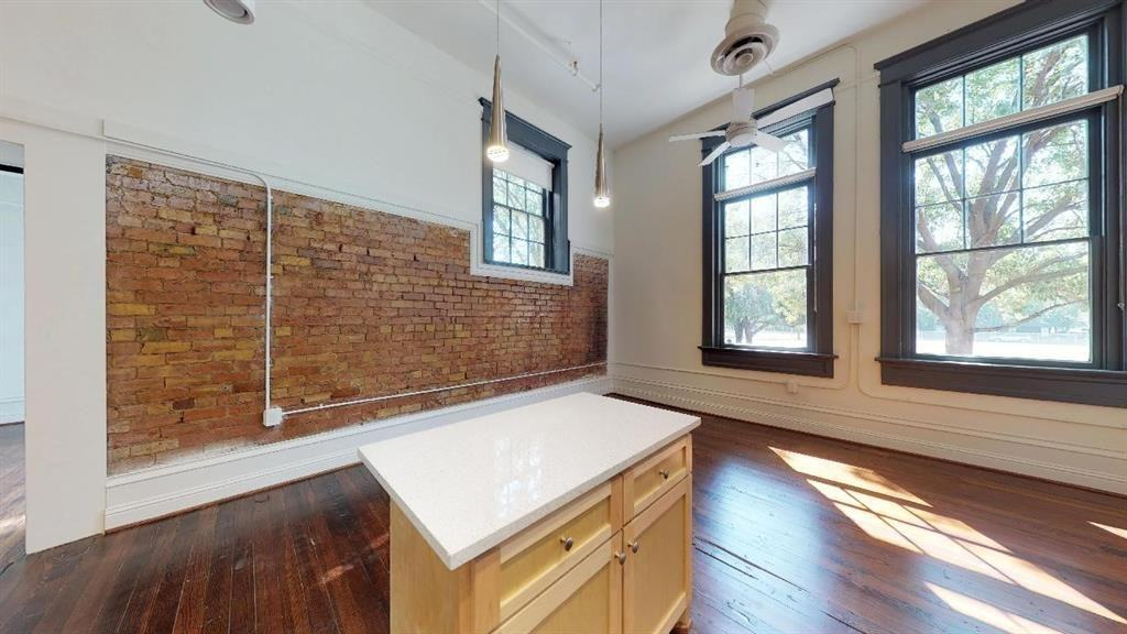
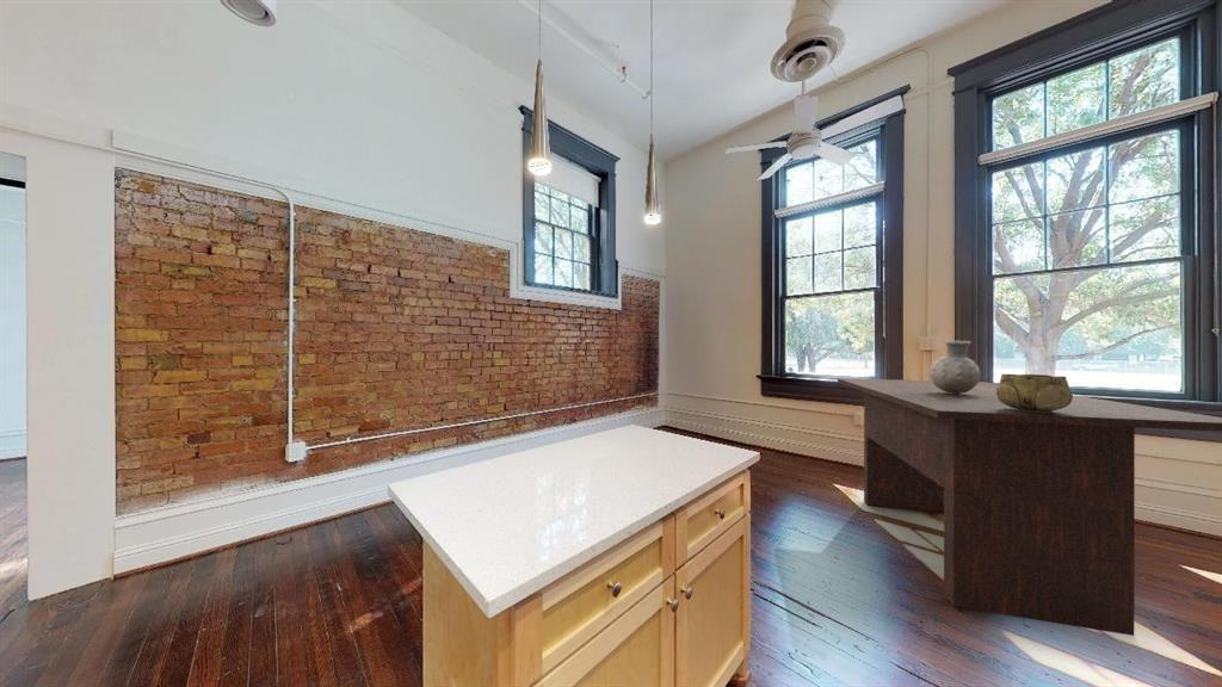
+ decorative bowl (1032, 392)
+ vase (953, 366)
+ dining table (967, 470)
